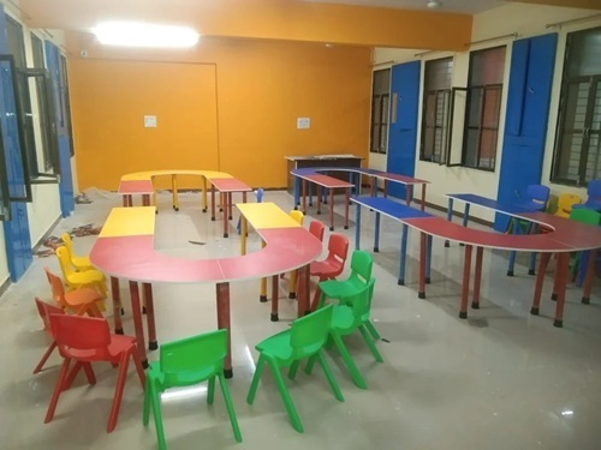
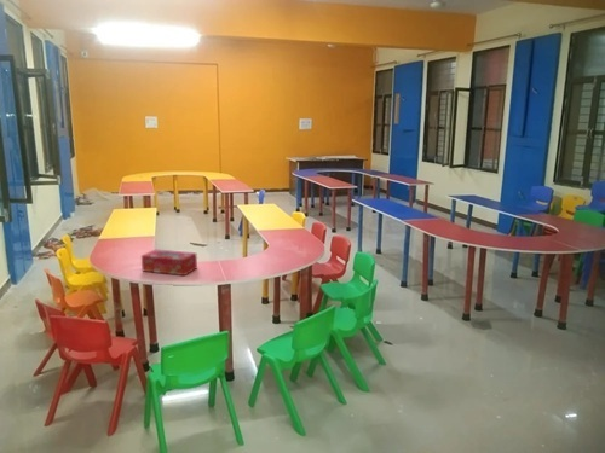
+ tissue box (169, 261)
